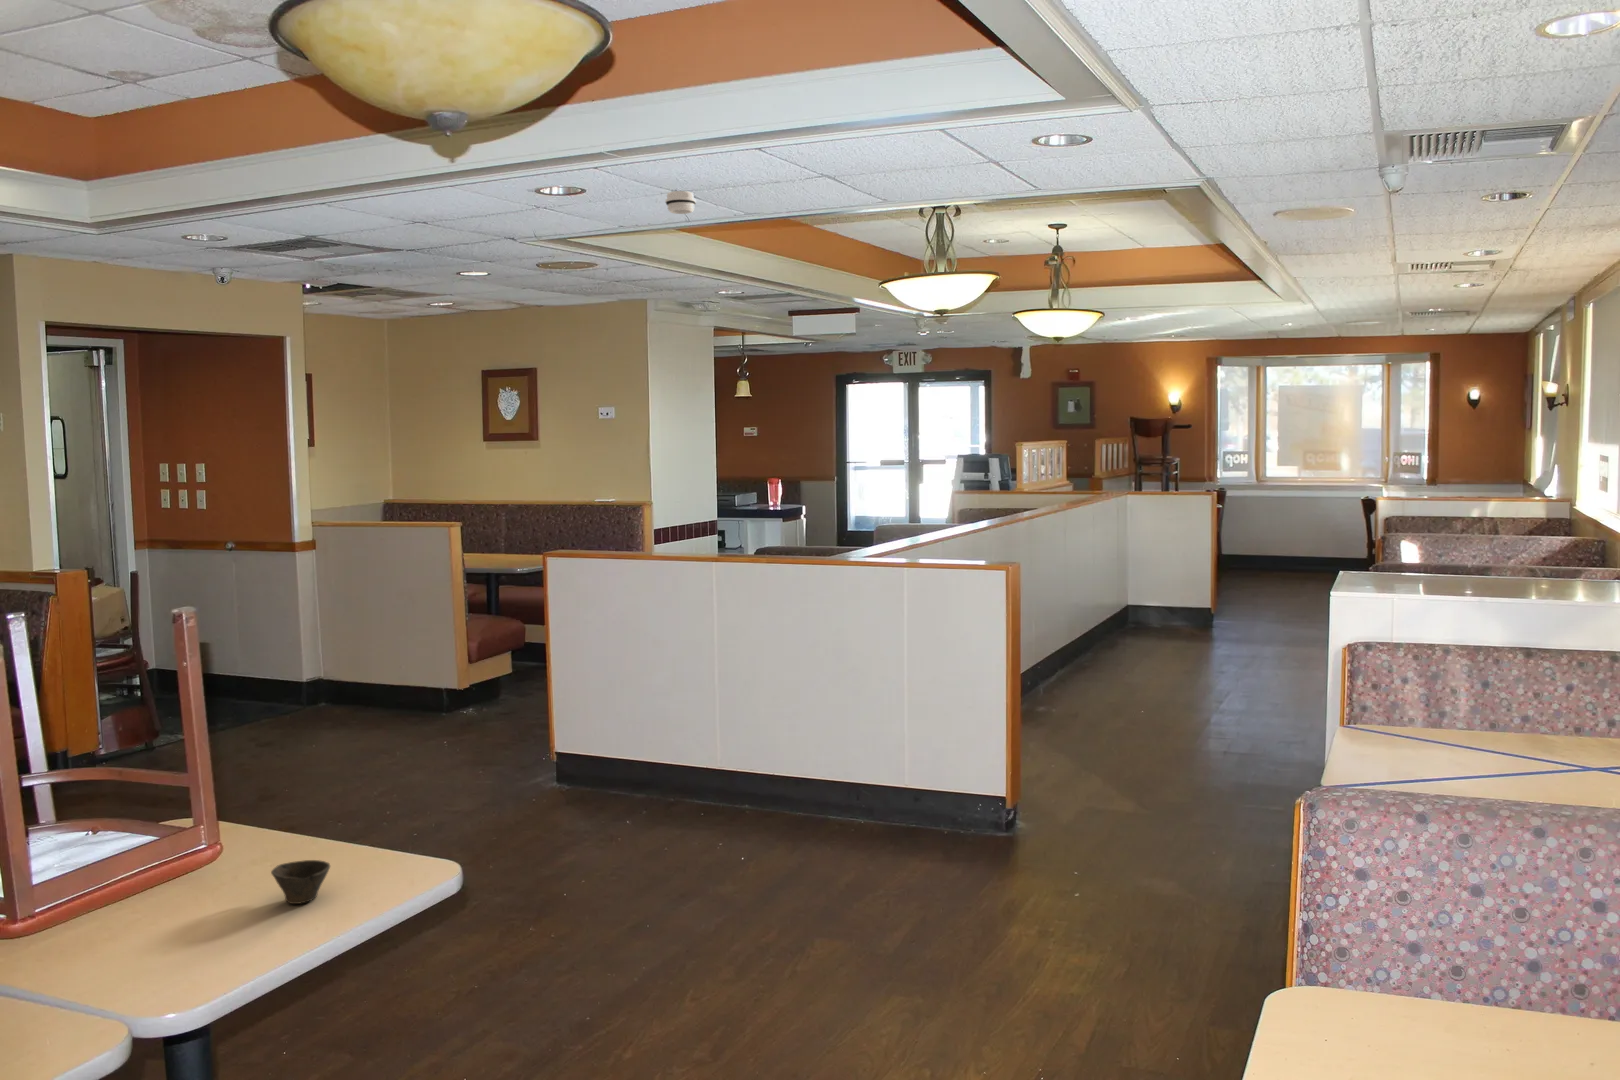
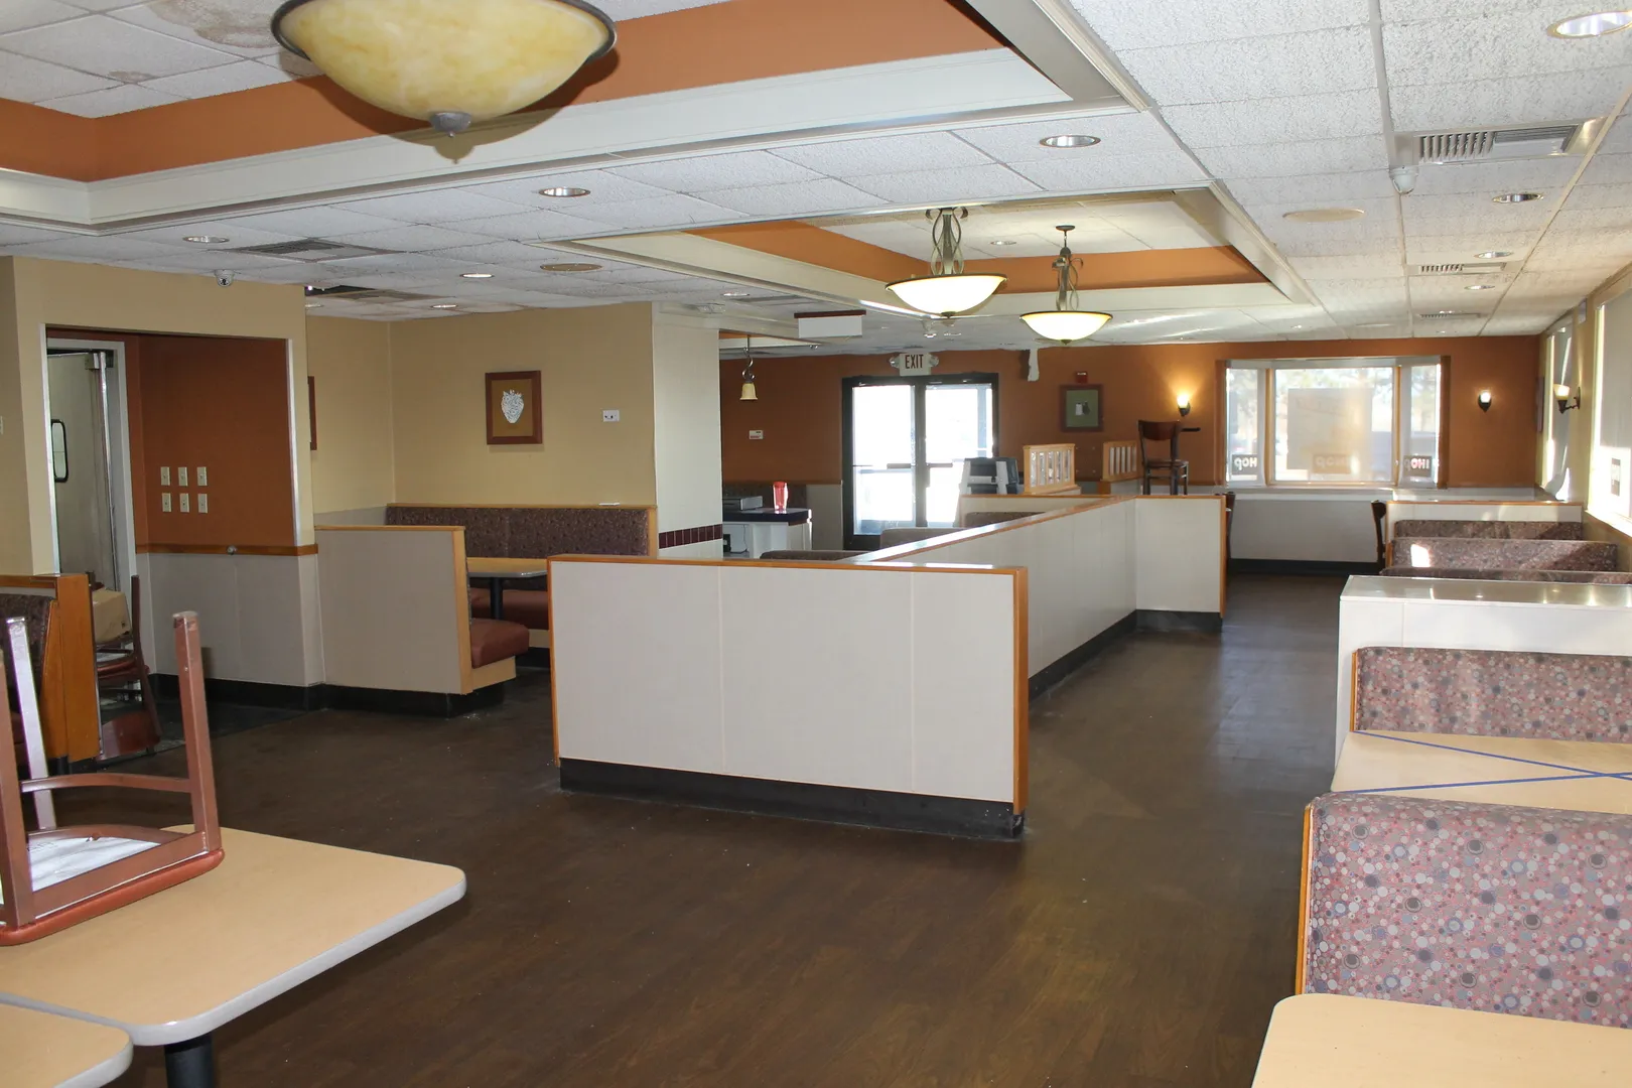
- smoke detector (680, 202)
- cup (299, 882)
